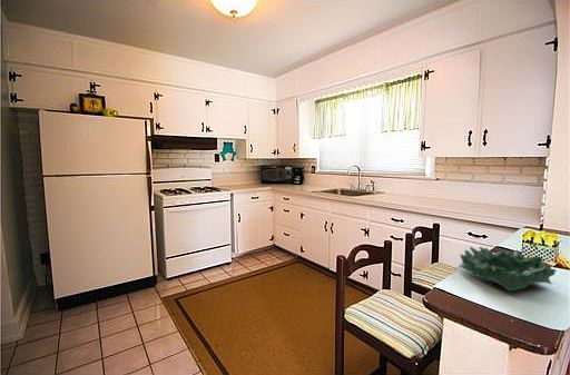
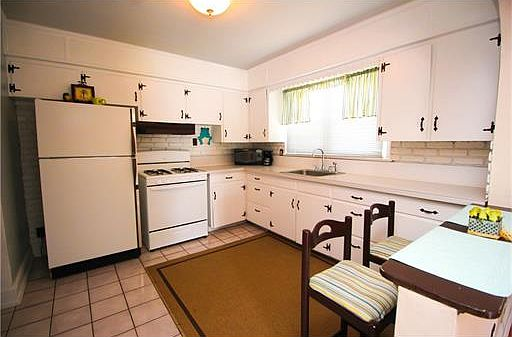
- decorative bowl (502, 267)
